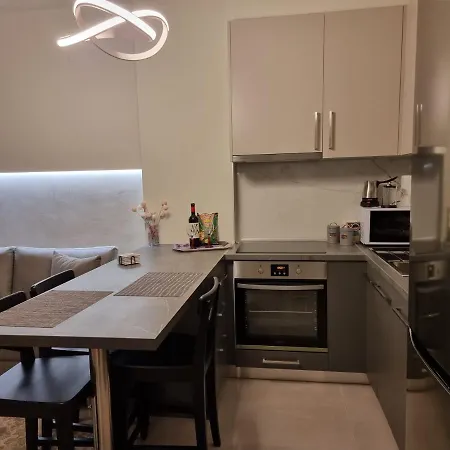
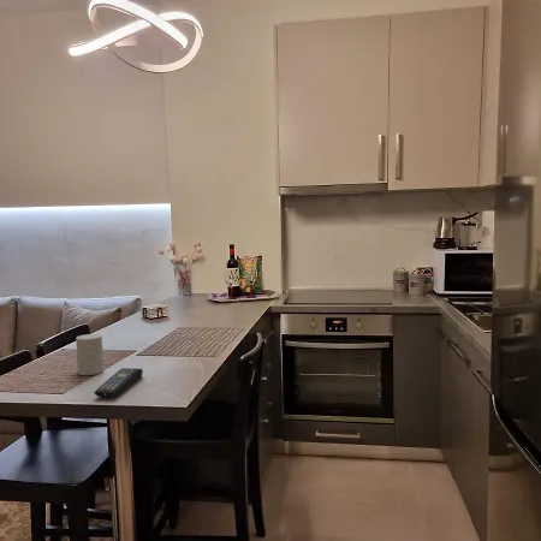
+ cup (89, 353)
+ remote control (120, 381)
